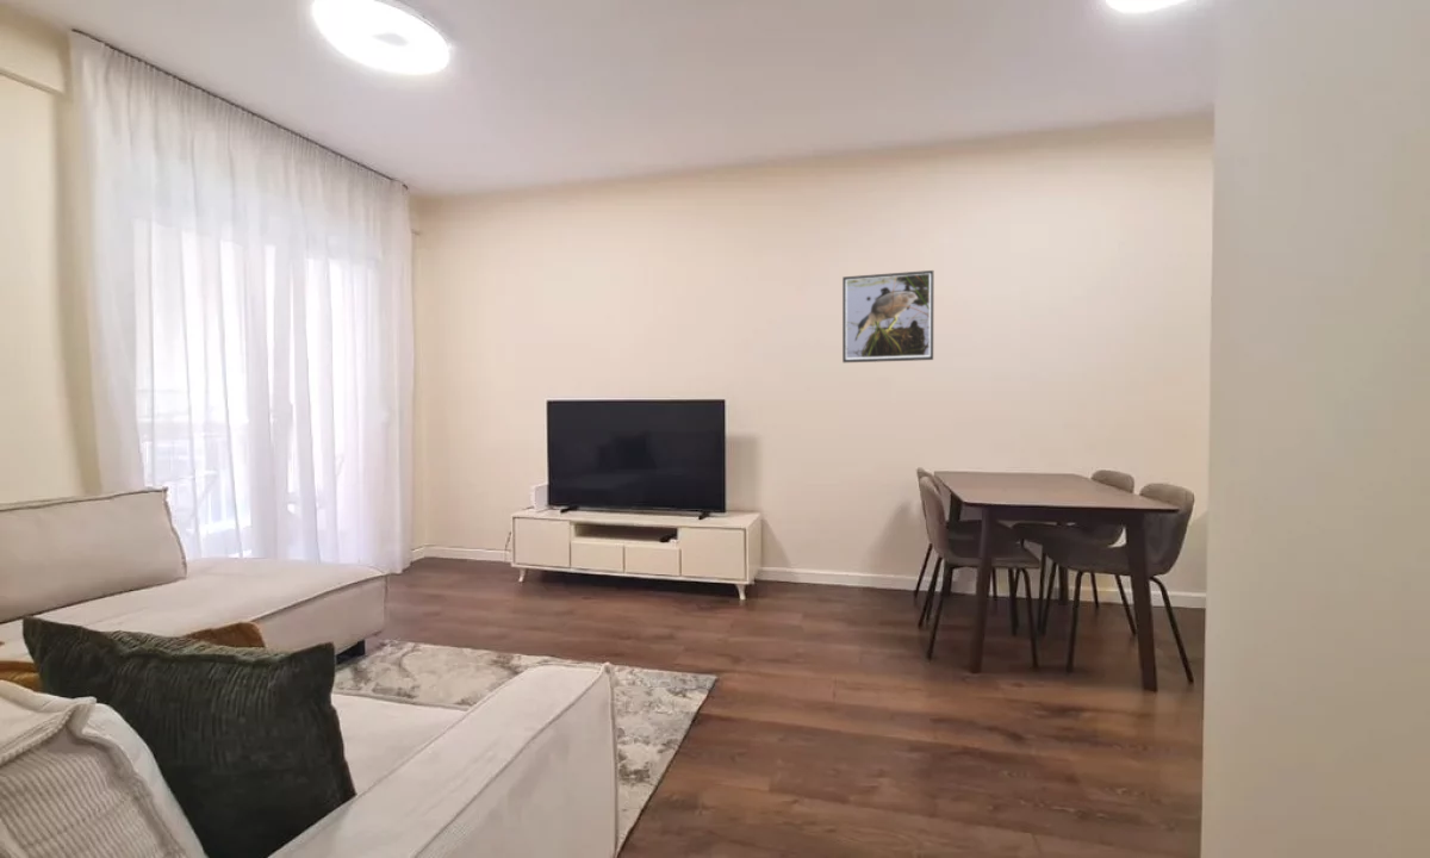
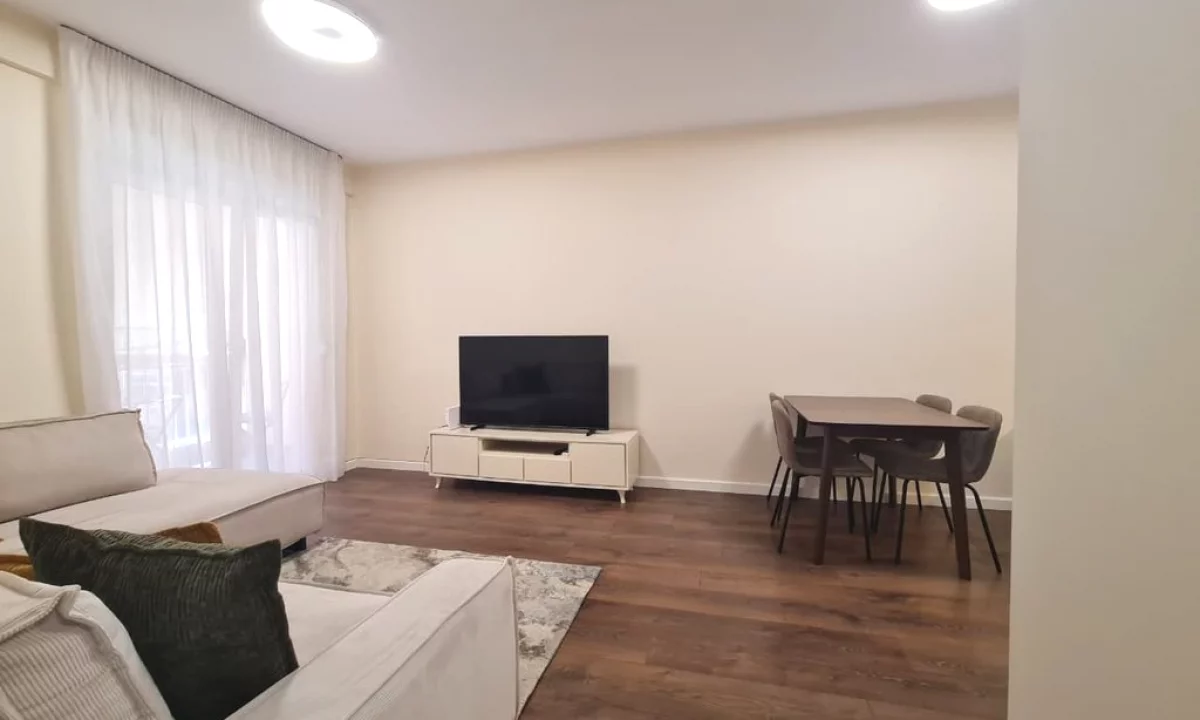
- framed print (887, 317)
